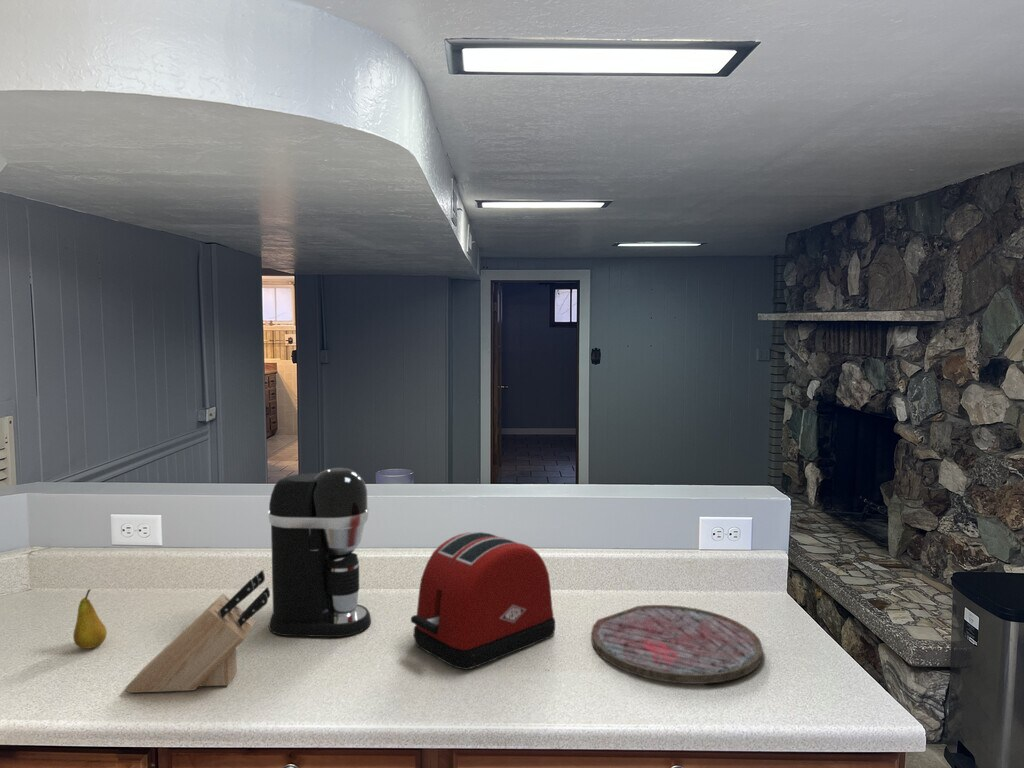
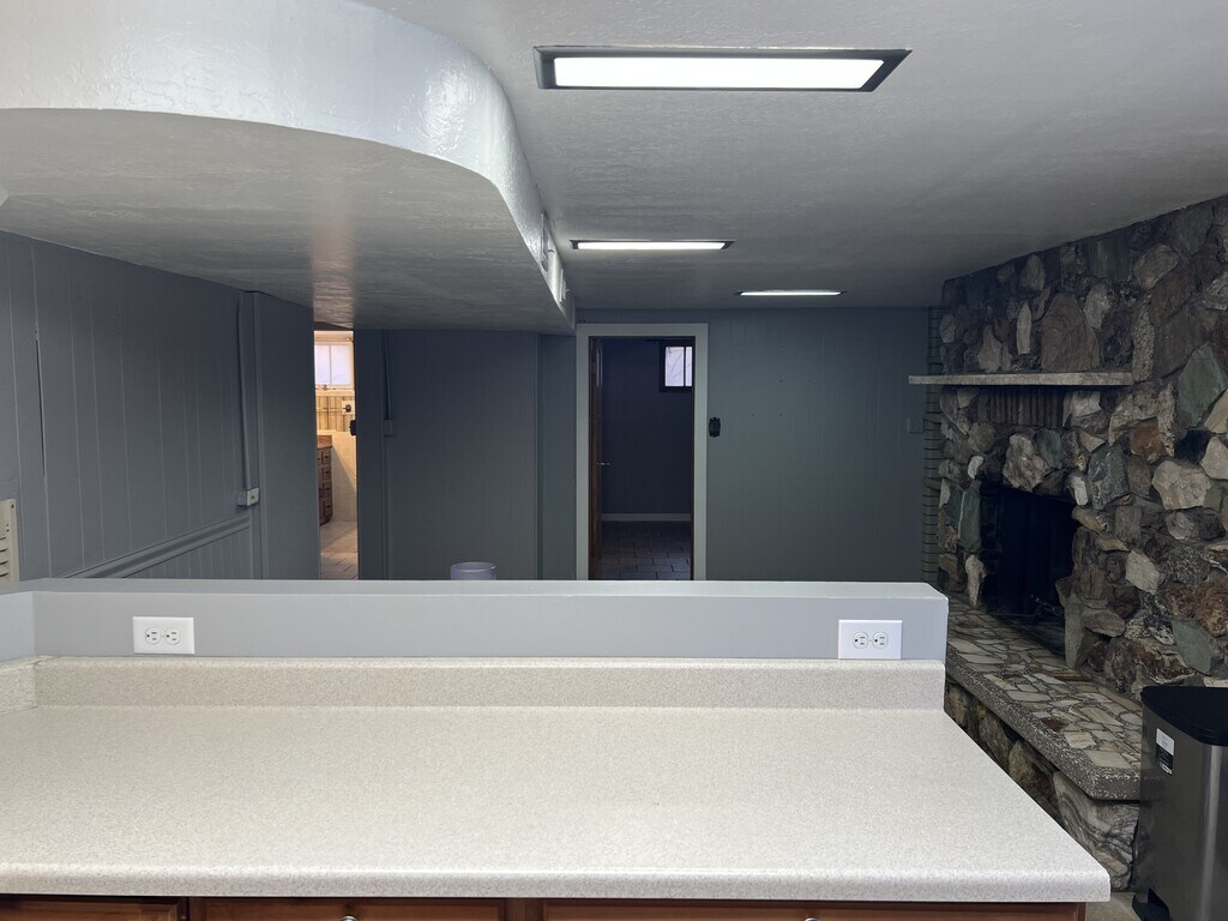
- fruit (89, 618)
- cutting board (674, 639)
- knife block (202, 627)
- toaster (485, 588)
- coffee maker (319, 546)
